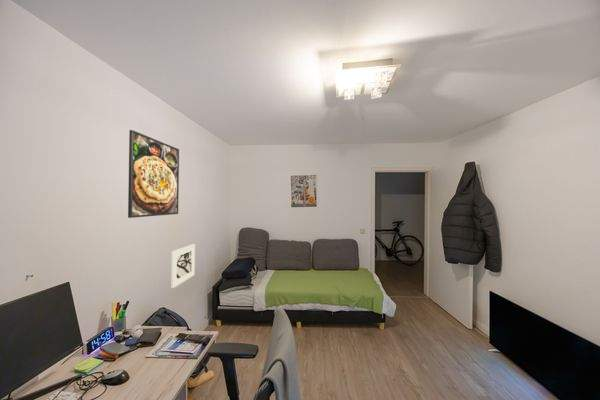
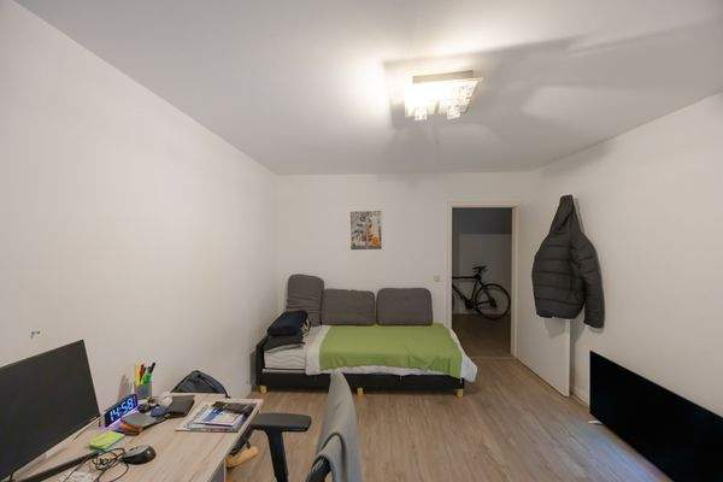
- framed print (157, 178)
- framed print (183, 264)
